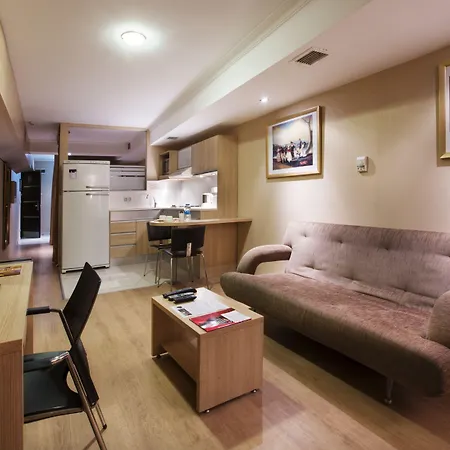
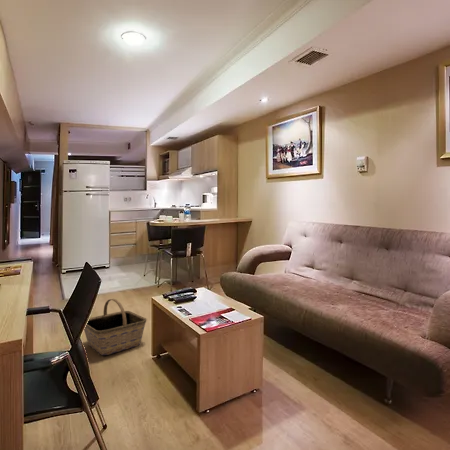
+ basket (114, 322)
